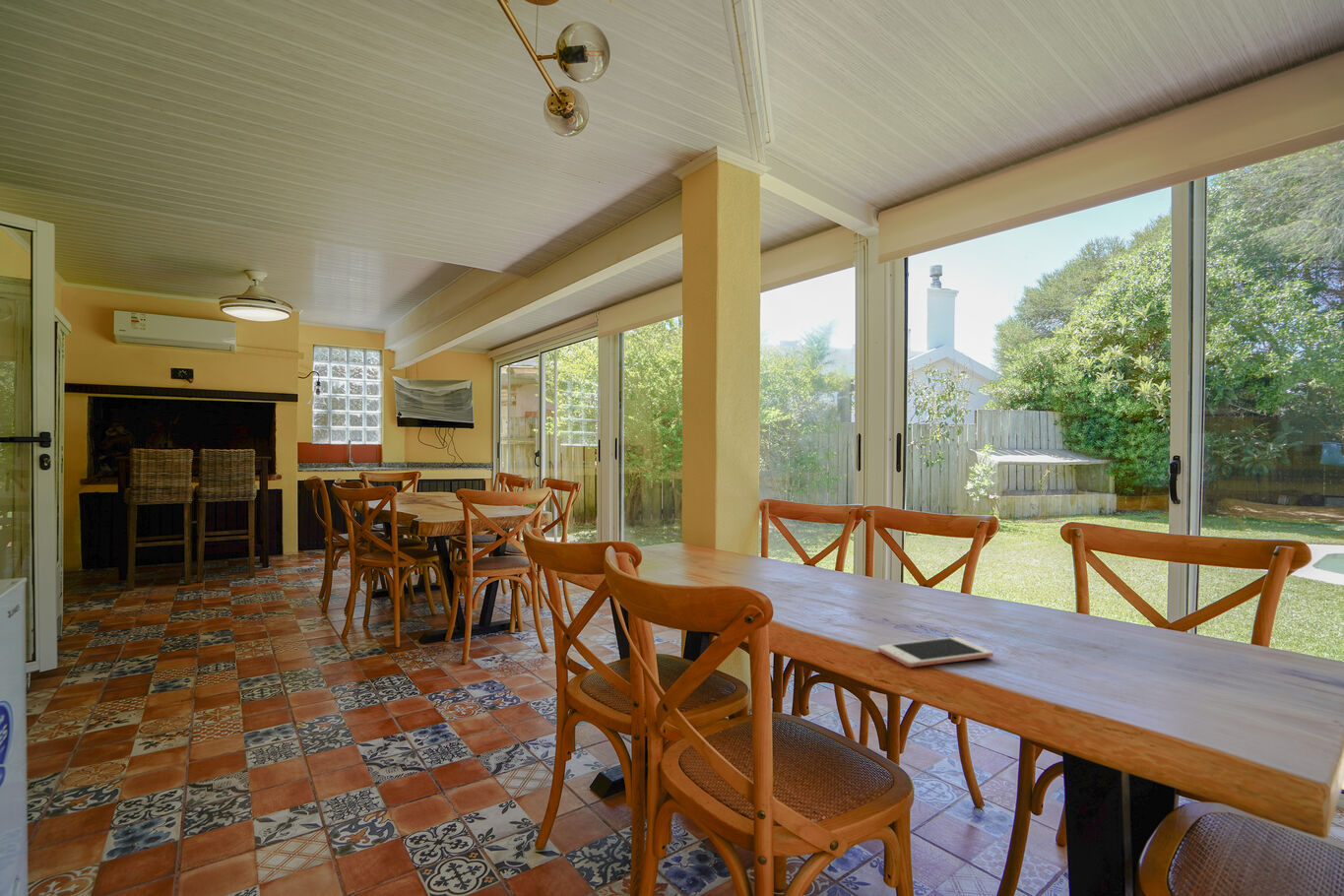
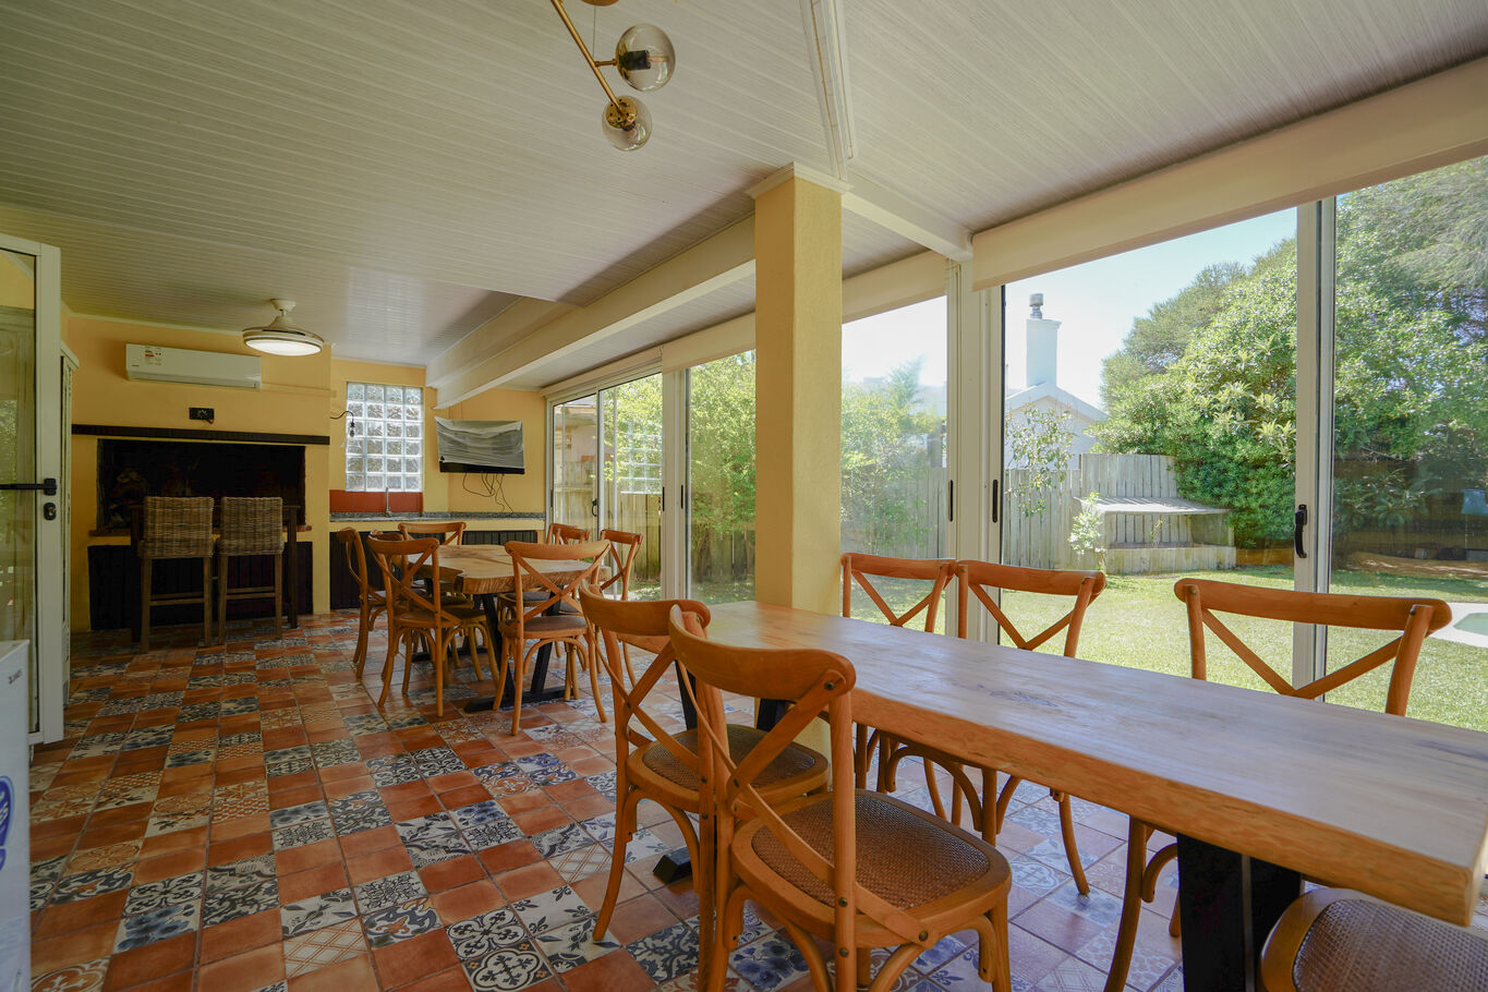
- cell phone (934, 651)
